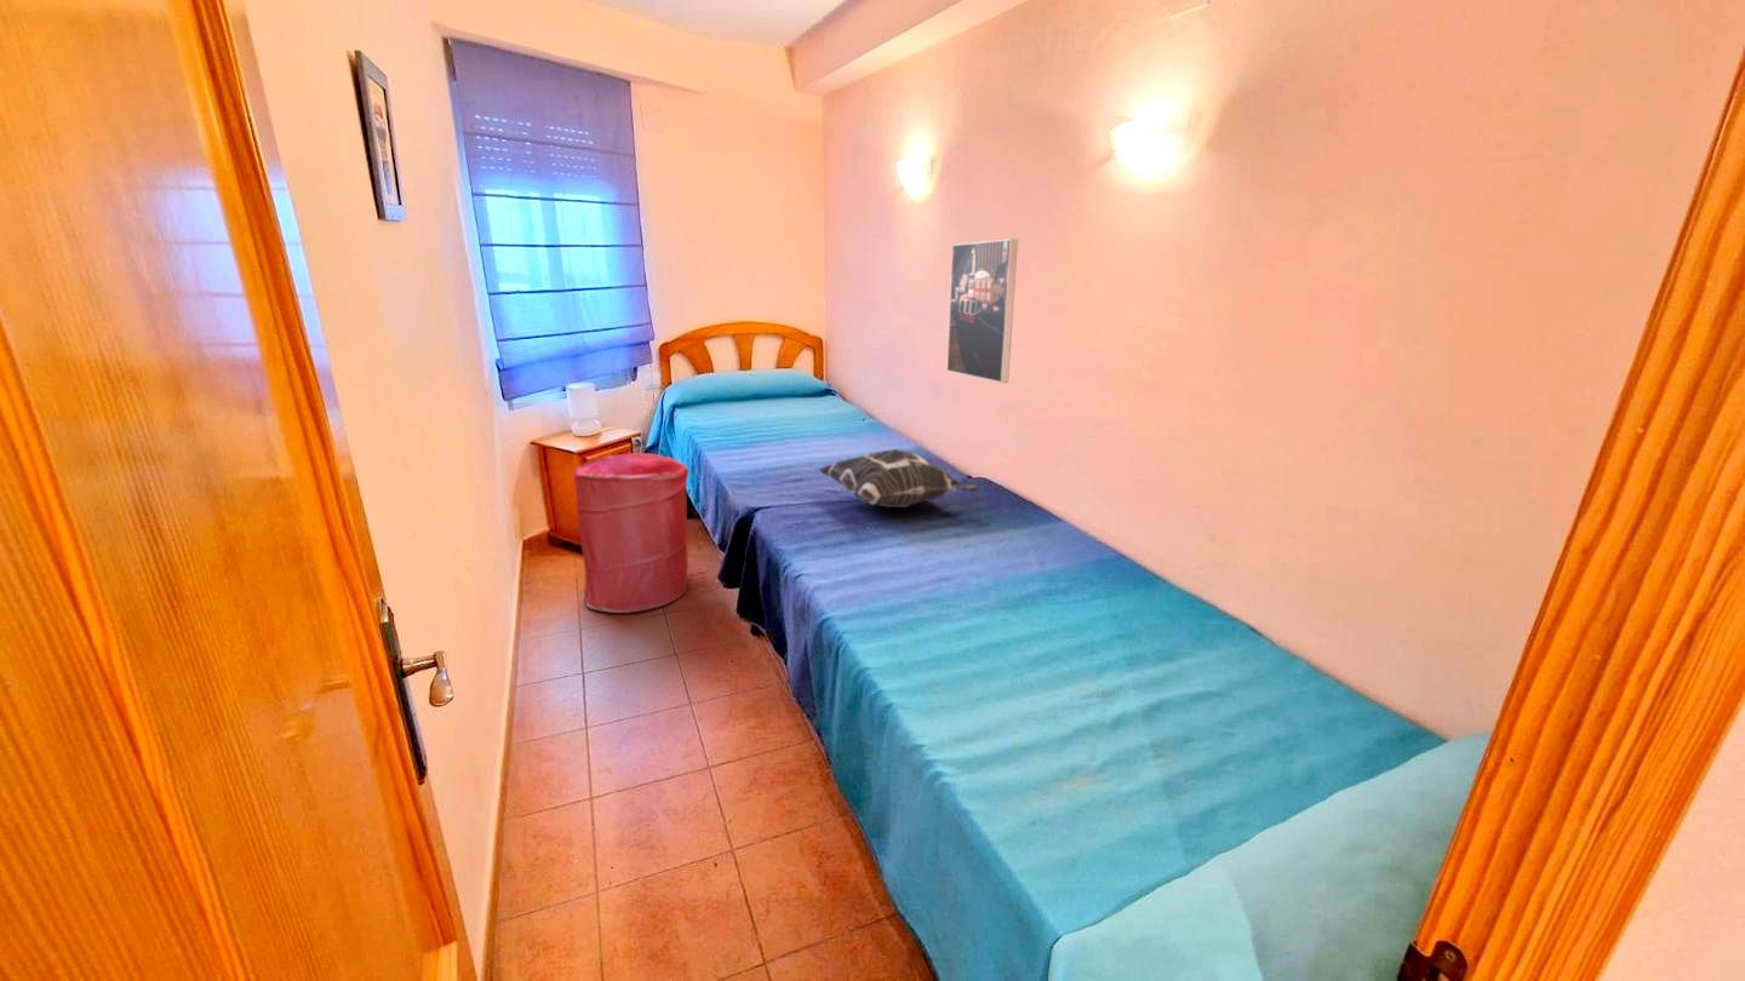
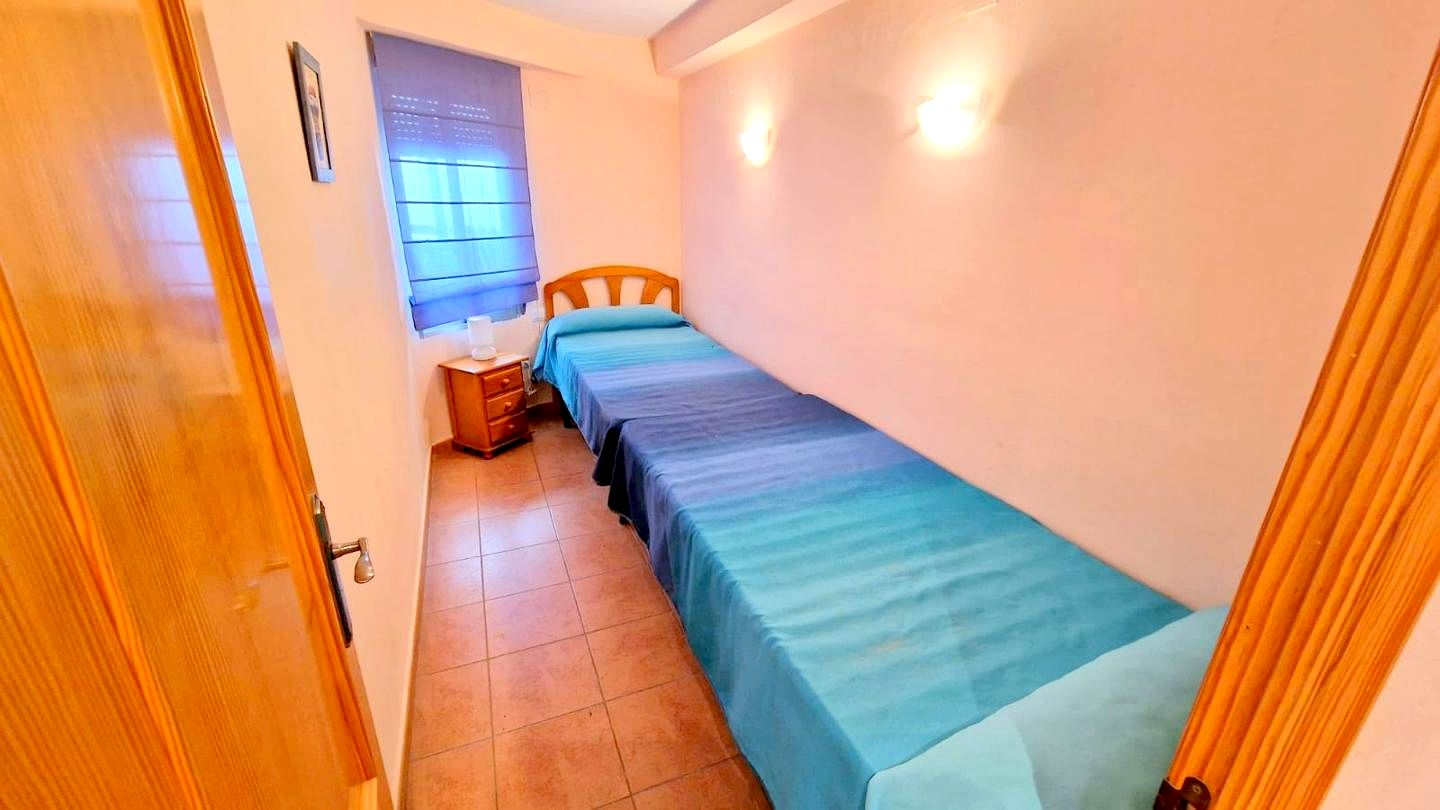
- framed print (979, 310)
- decorative pillow (897, 477)
- laundry hamper (635, 527)
